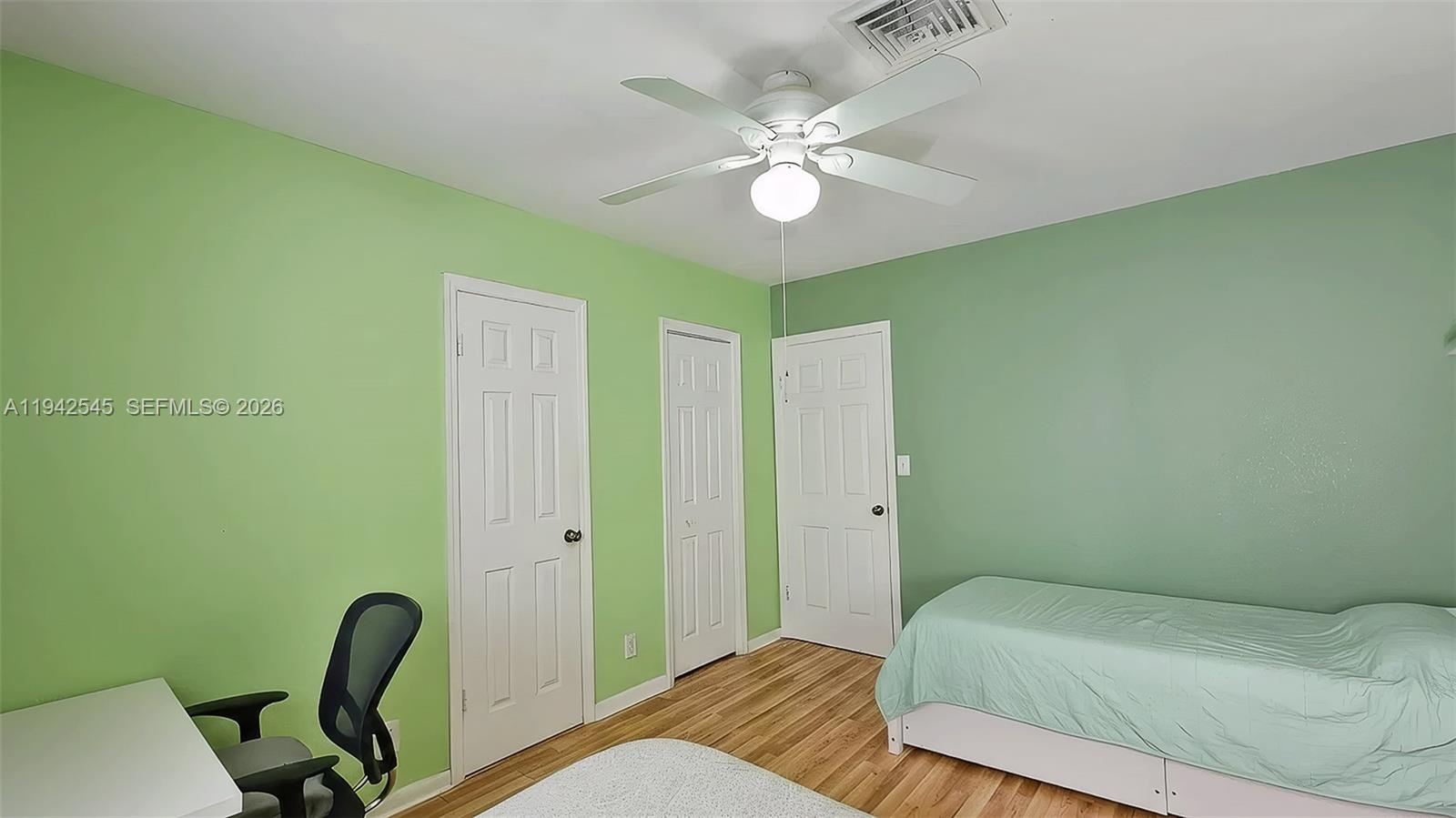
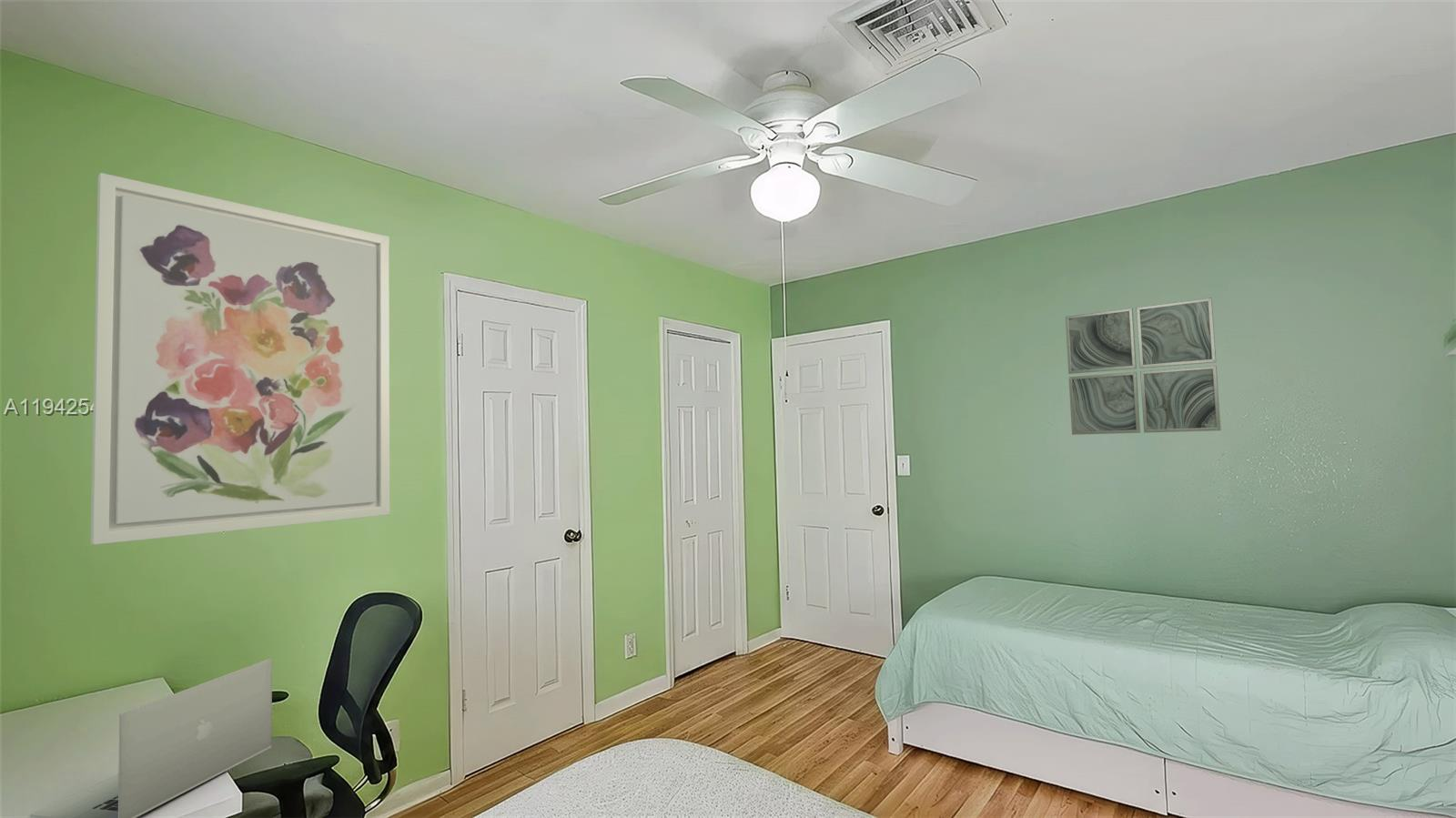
+ laptop (163, 729)
+ wall art (262, 367)
+ wall art (1140, 371)
